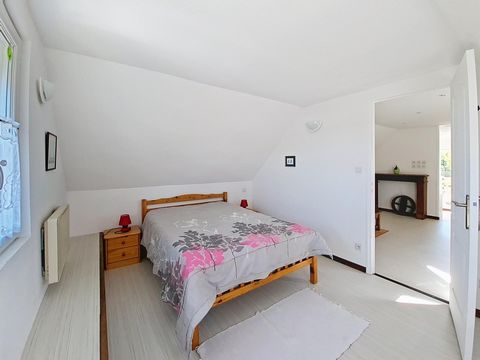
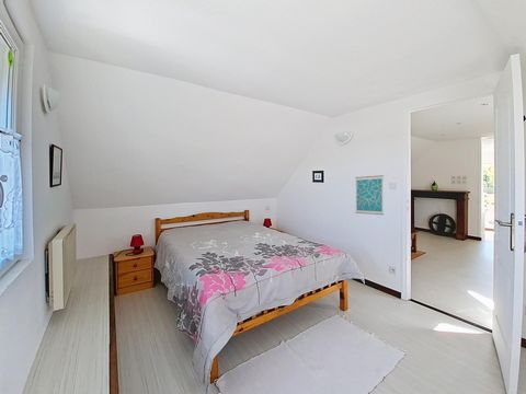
+ wall art (368, 195)
